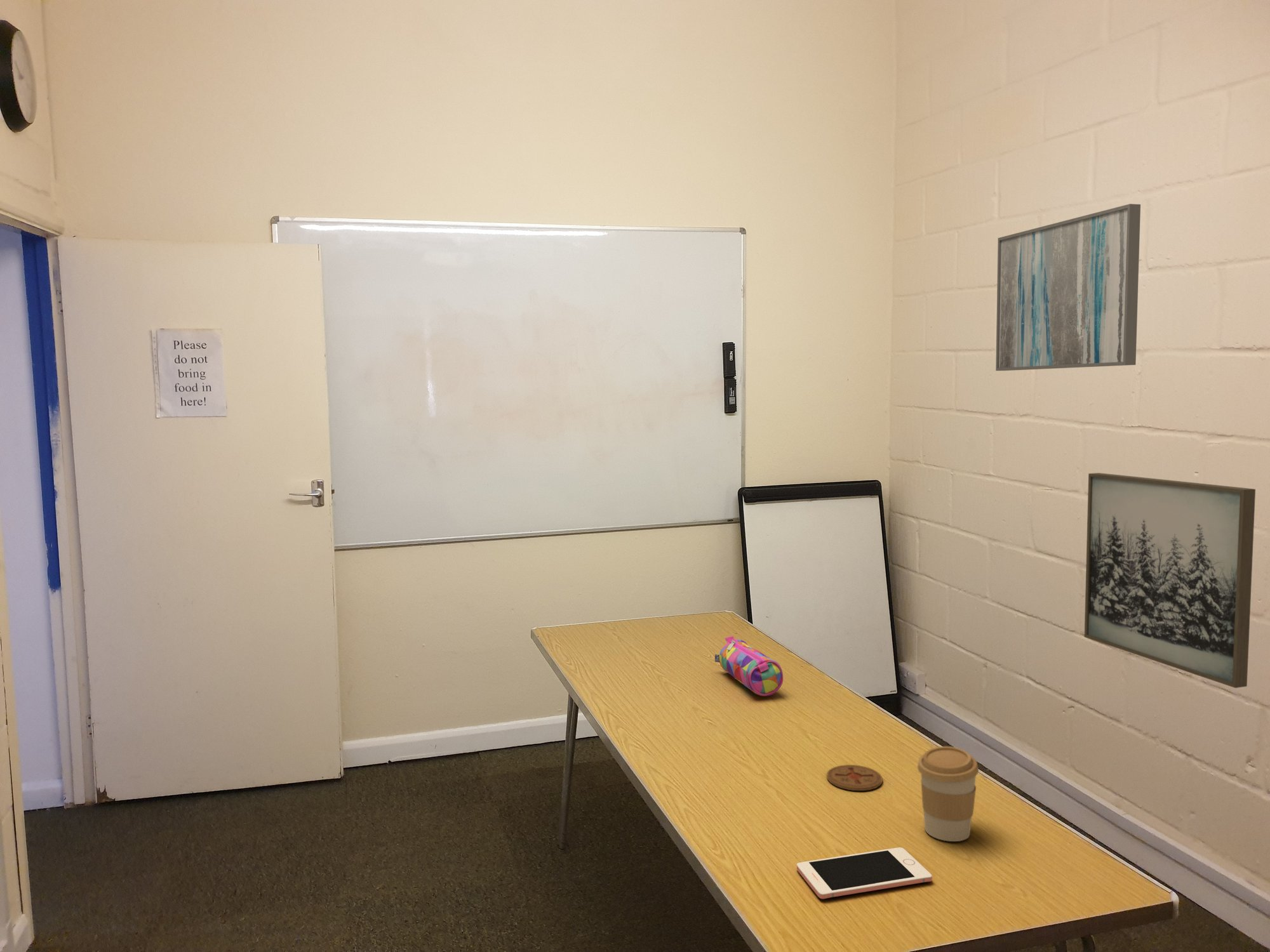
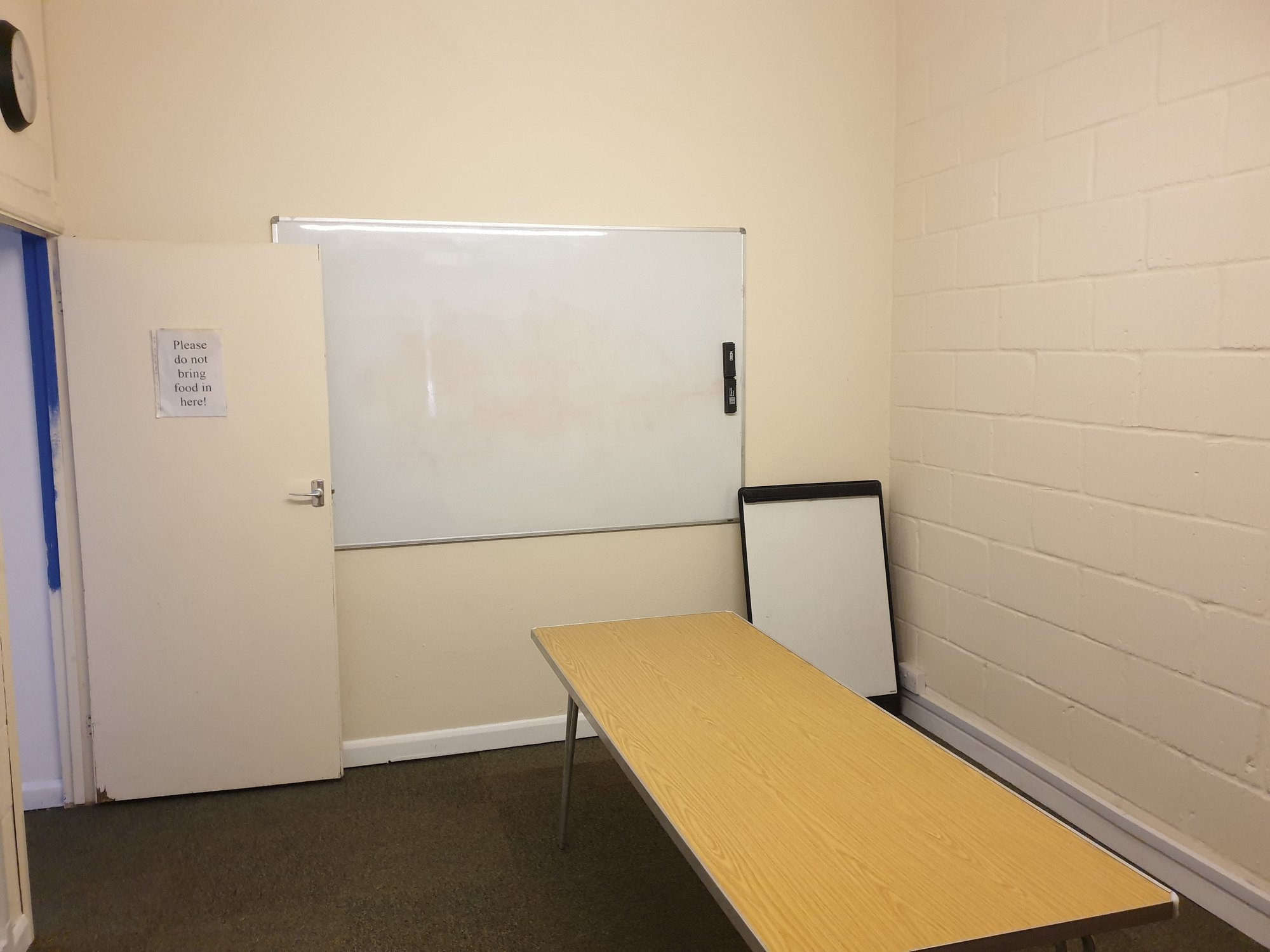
- coffee cup (947, 792)
- wall art (1060, 296)
- wall art (1161, 571)
- pencil case (749, 665)
- cell phone (863, 872)
- coaster (854, 777)
